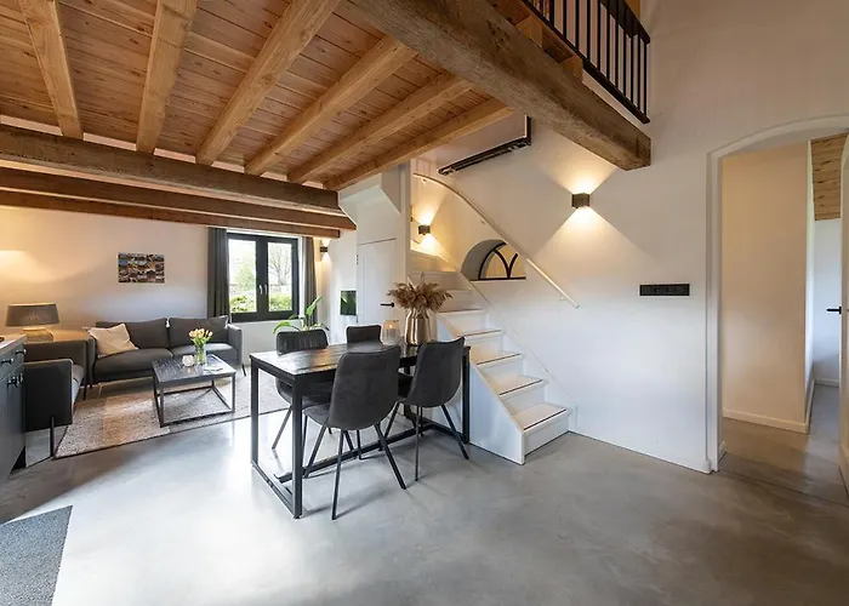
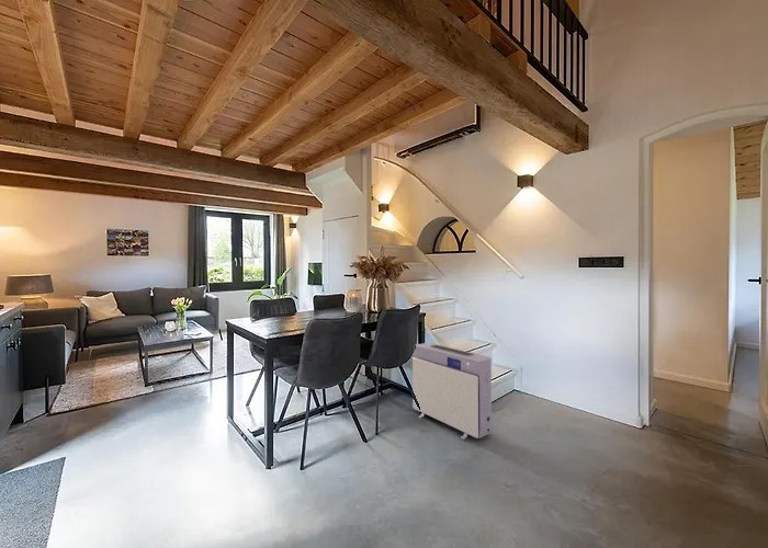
+ air purifier (451, 386)
